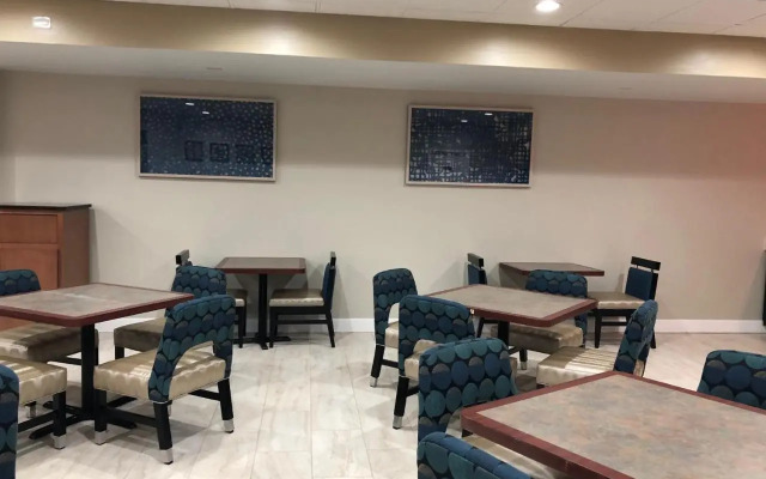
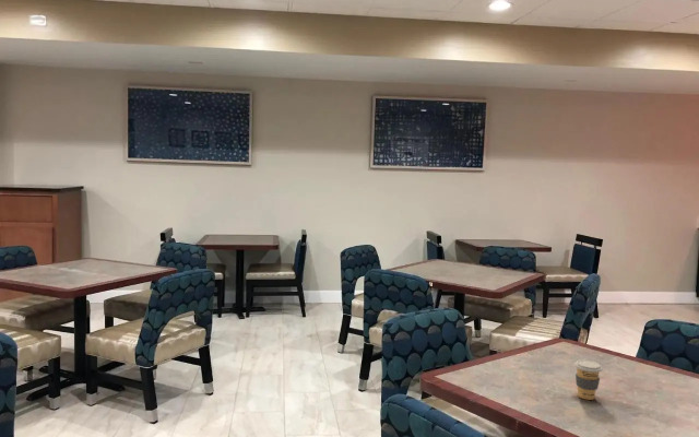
+ coffee cup (587, 379)
